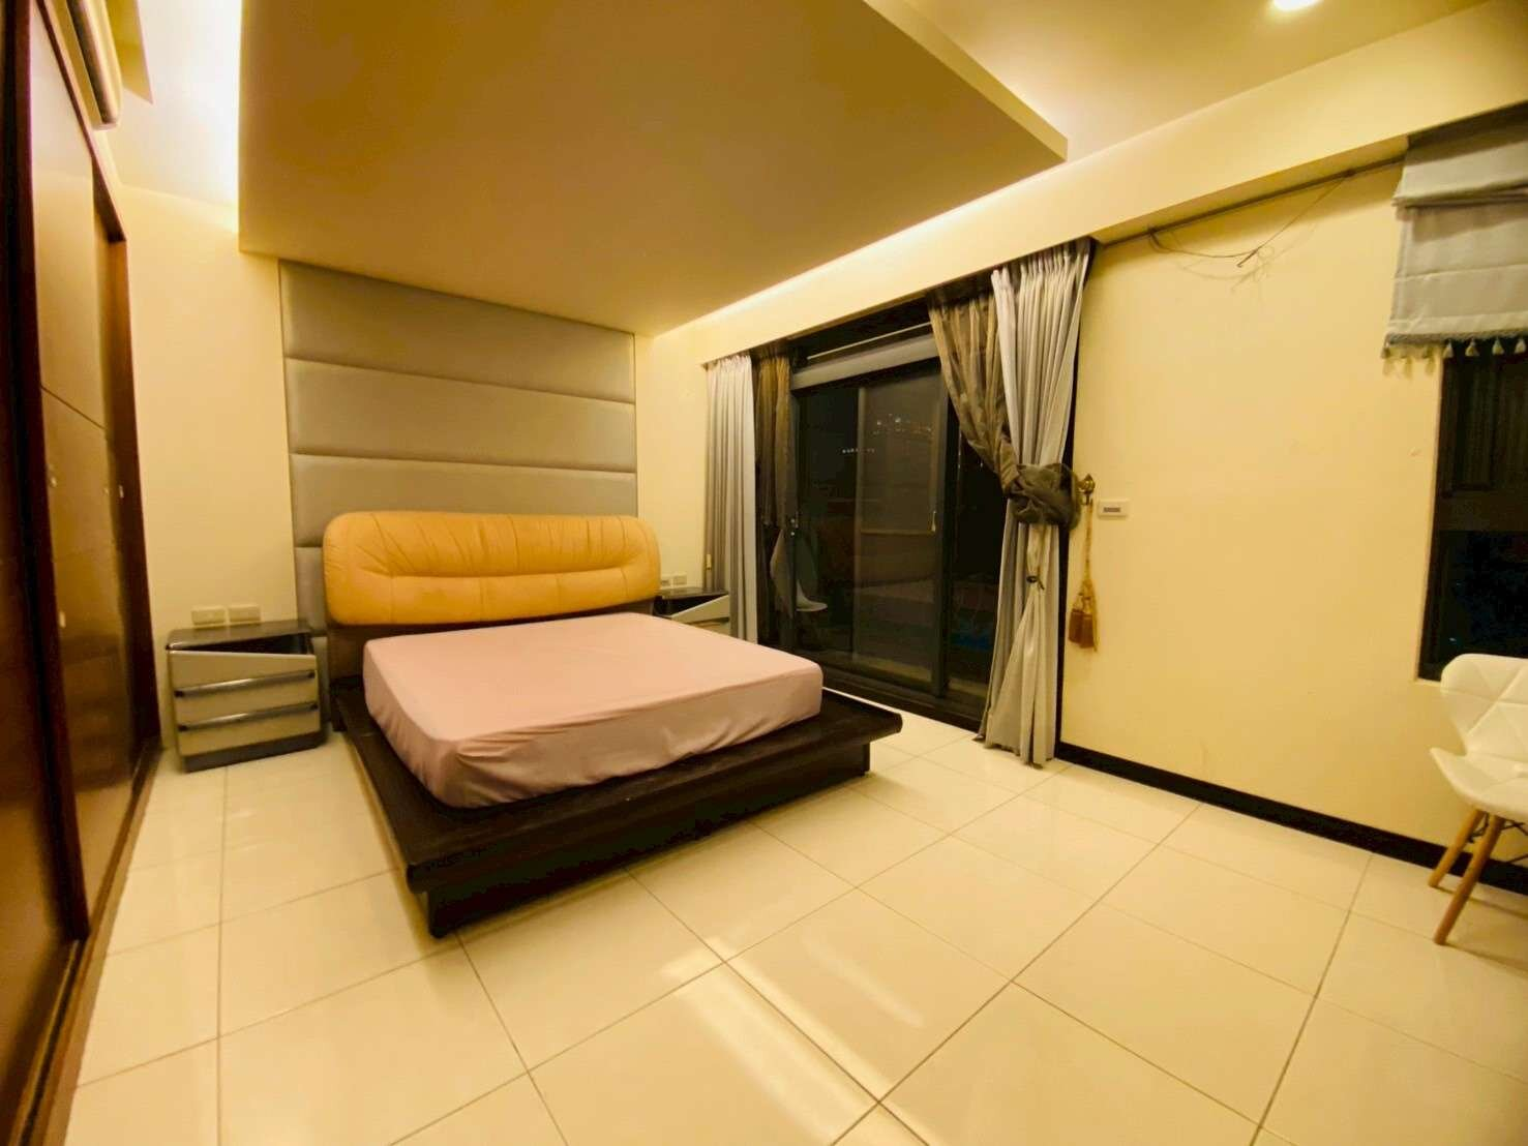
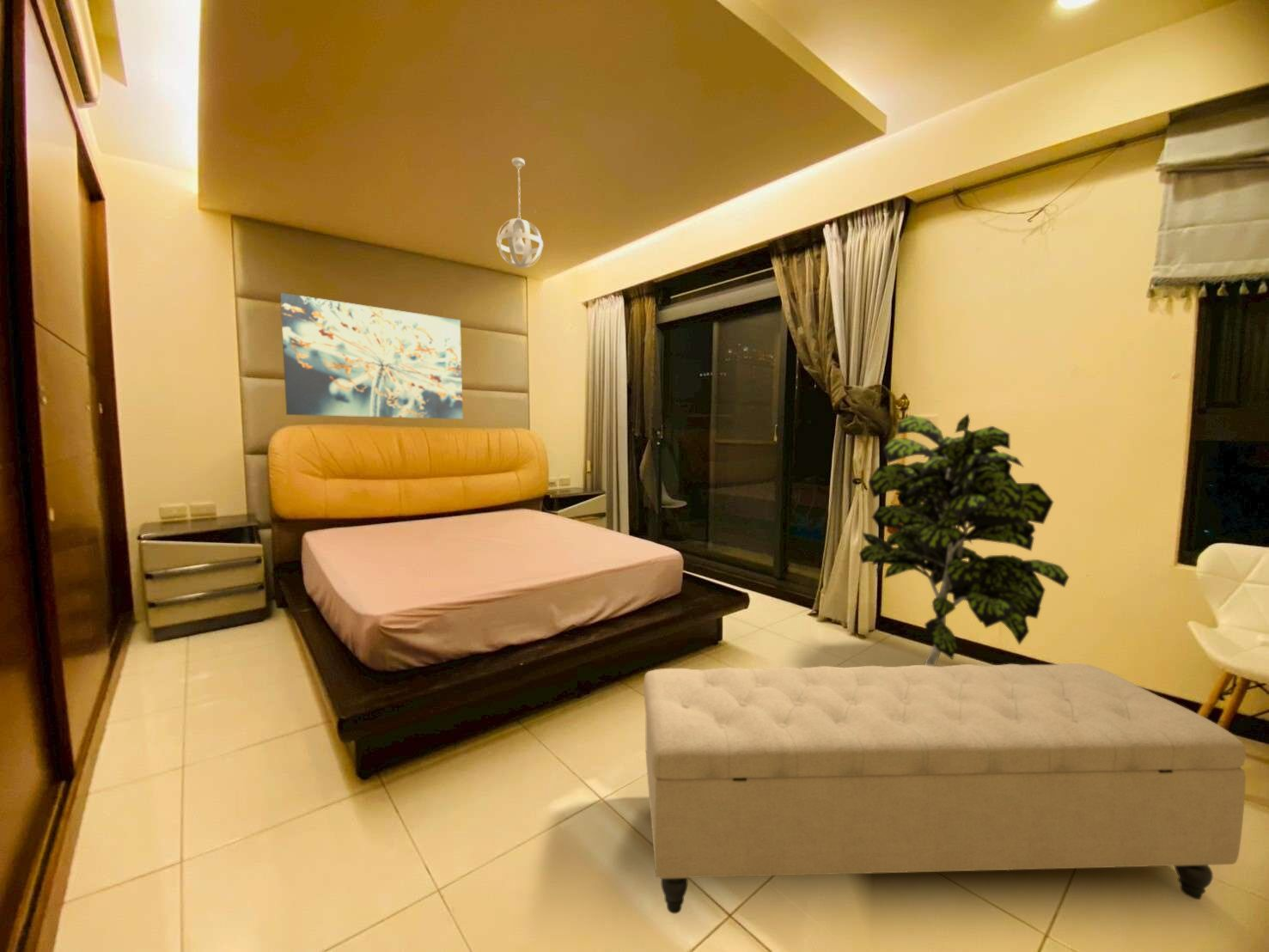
+ bench (902, 769)
+ pendant light (519, 215)
+ wall art (381, 363)
+ indoor plant (952, 552)
